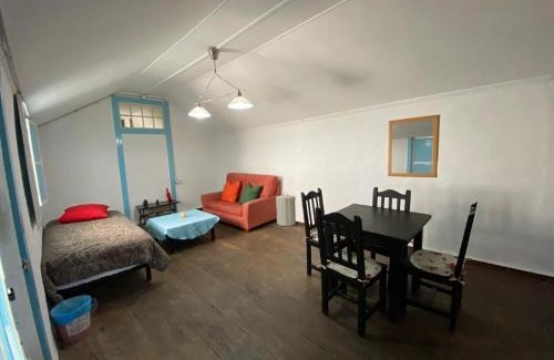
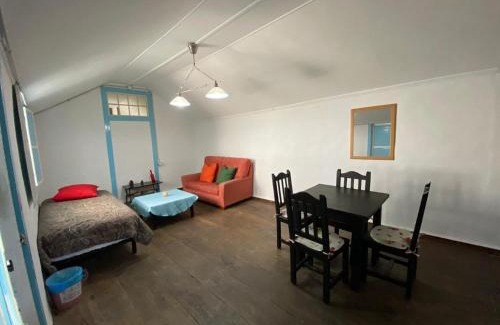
- laundry hamper (286, 207)
